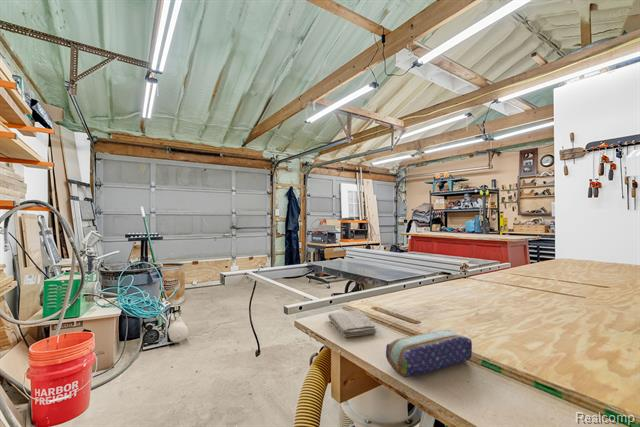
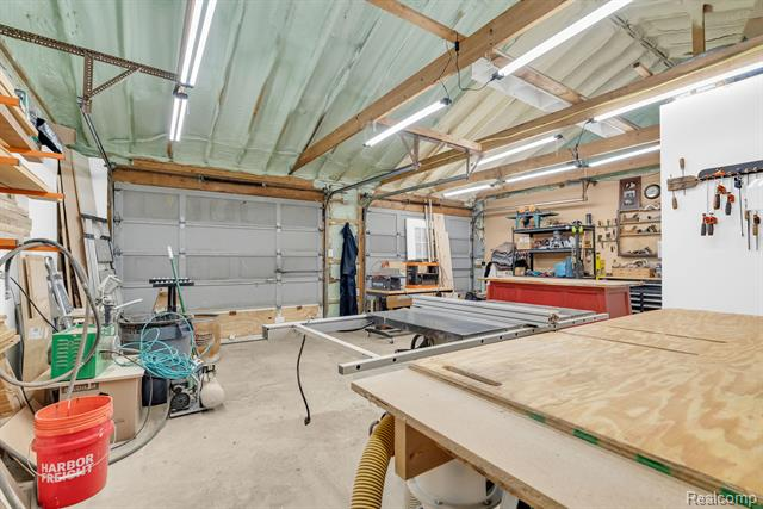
- pencil case (428, 350)
- washcloth (351, 321)
